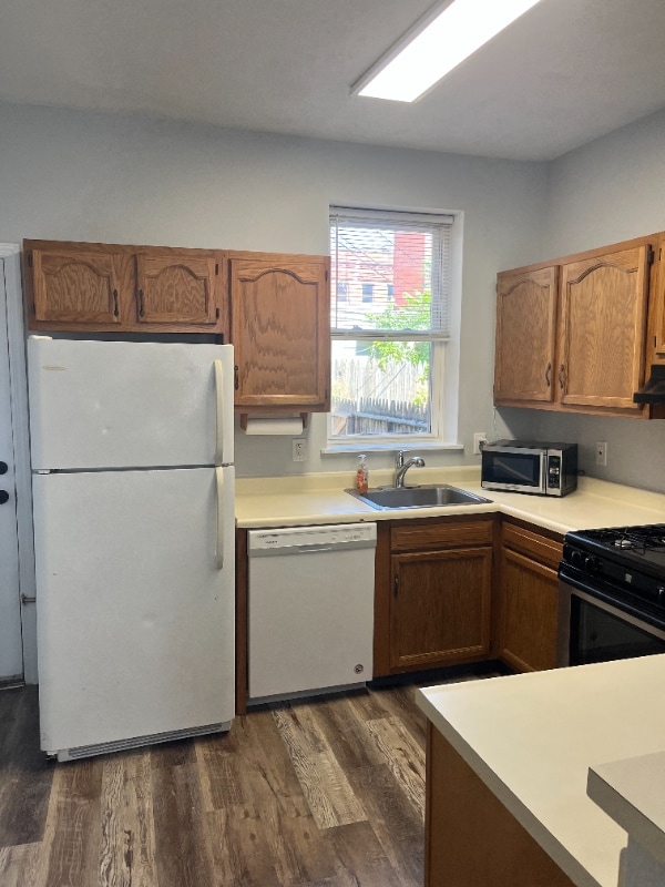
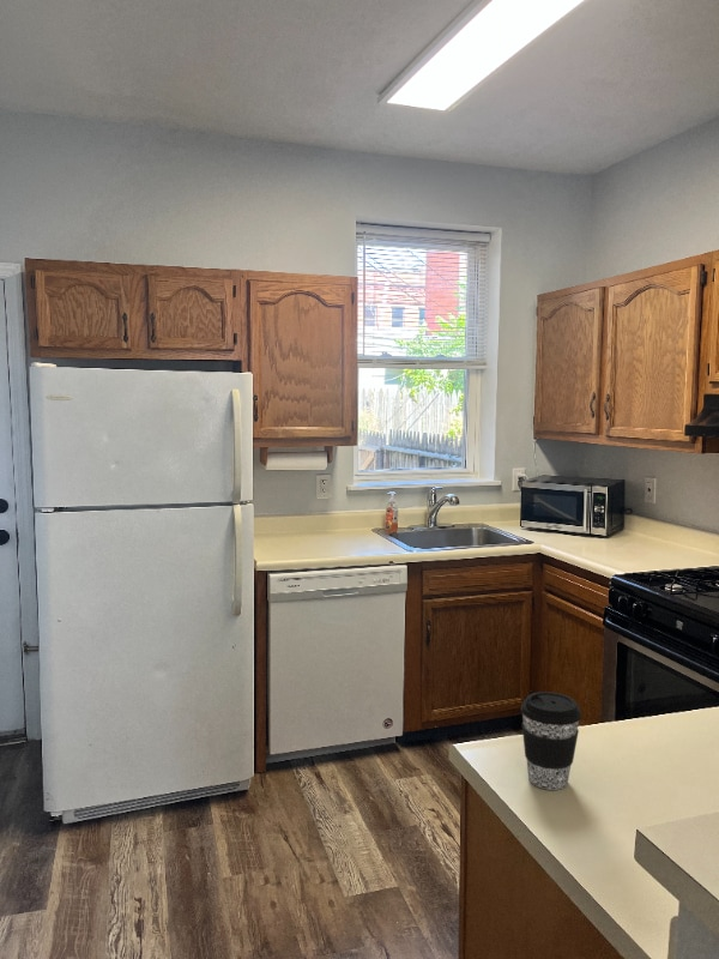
+ coffee cup (549, 740)
